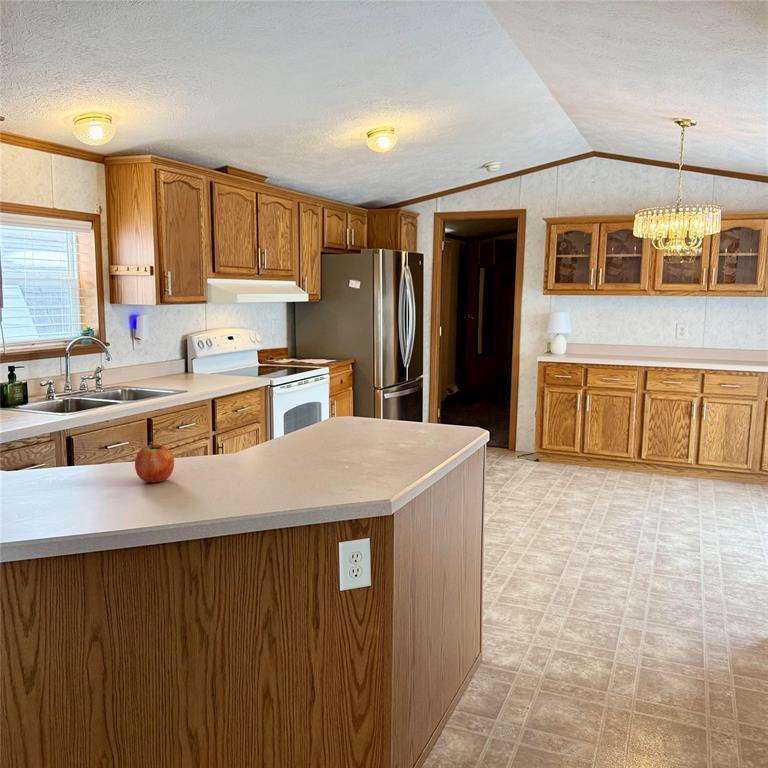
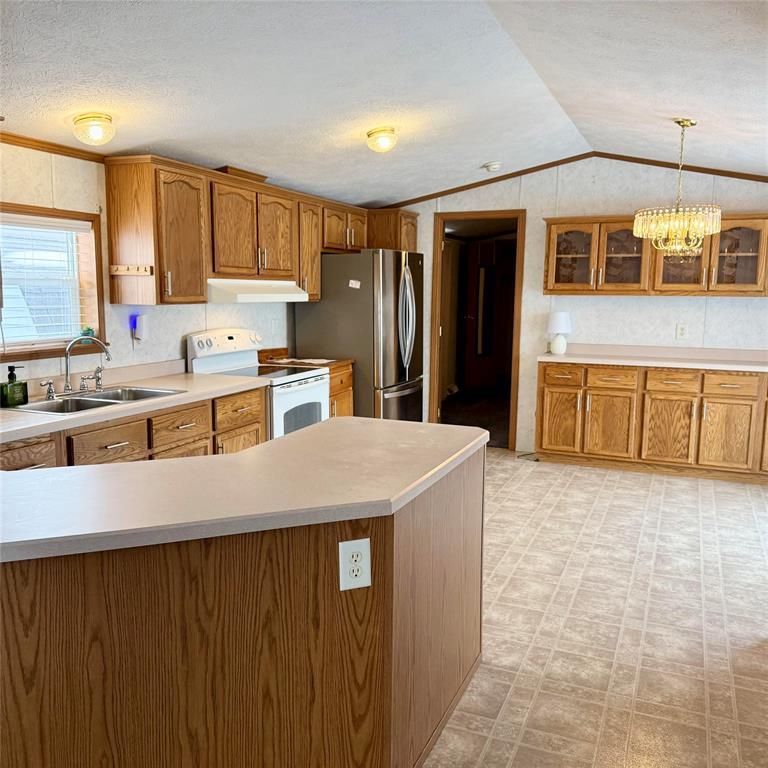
- fruit (154, 461)
